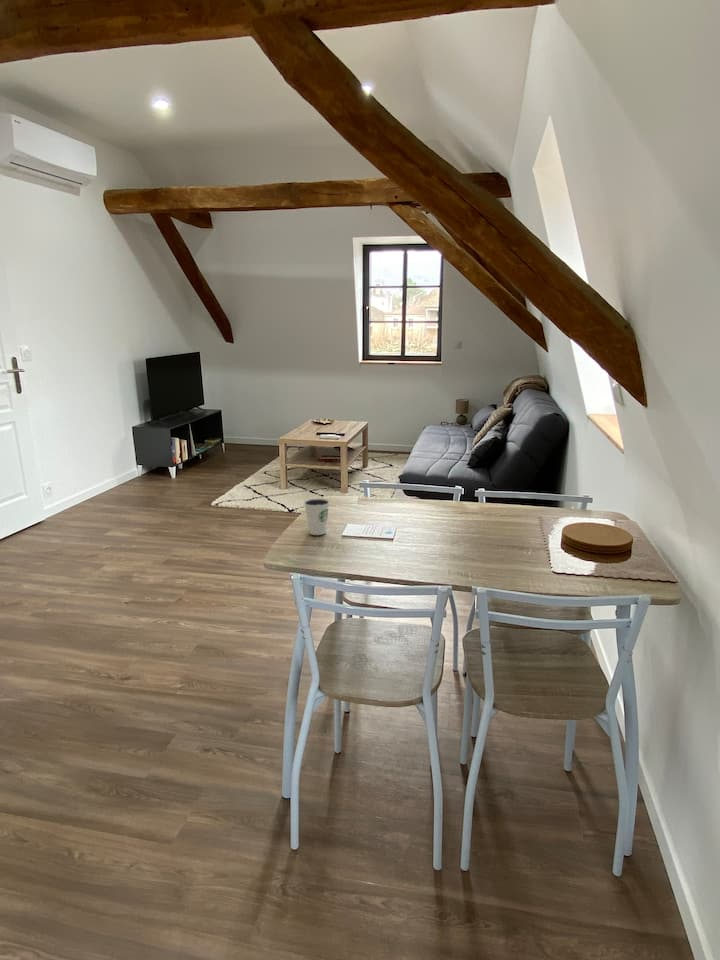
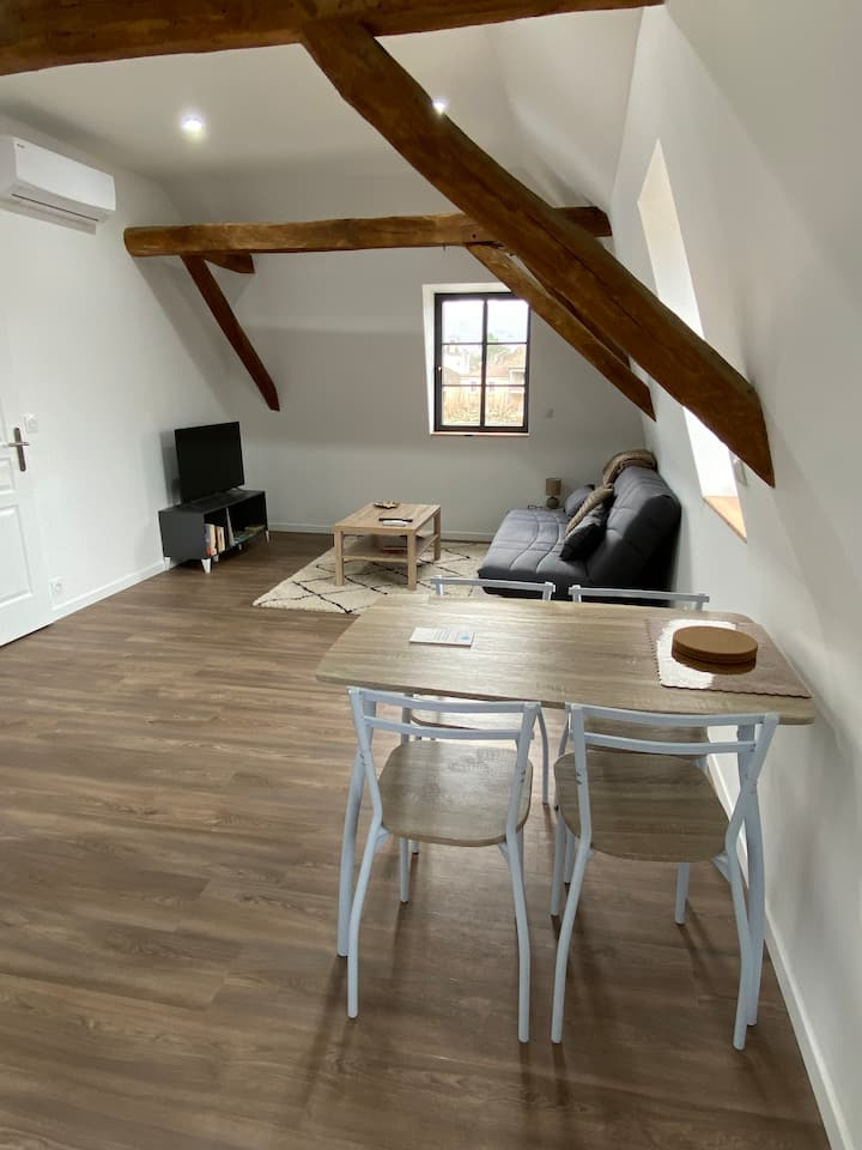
- dixie cup (317, 517)
